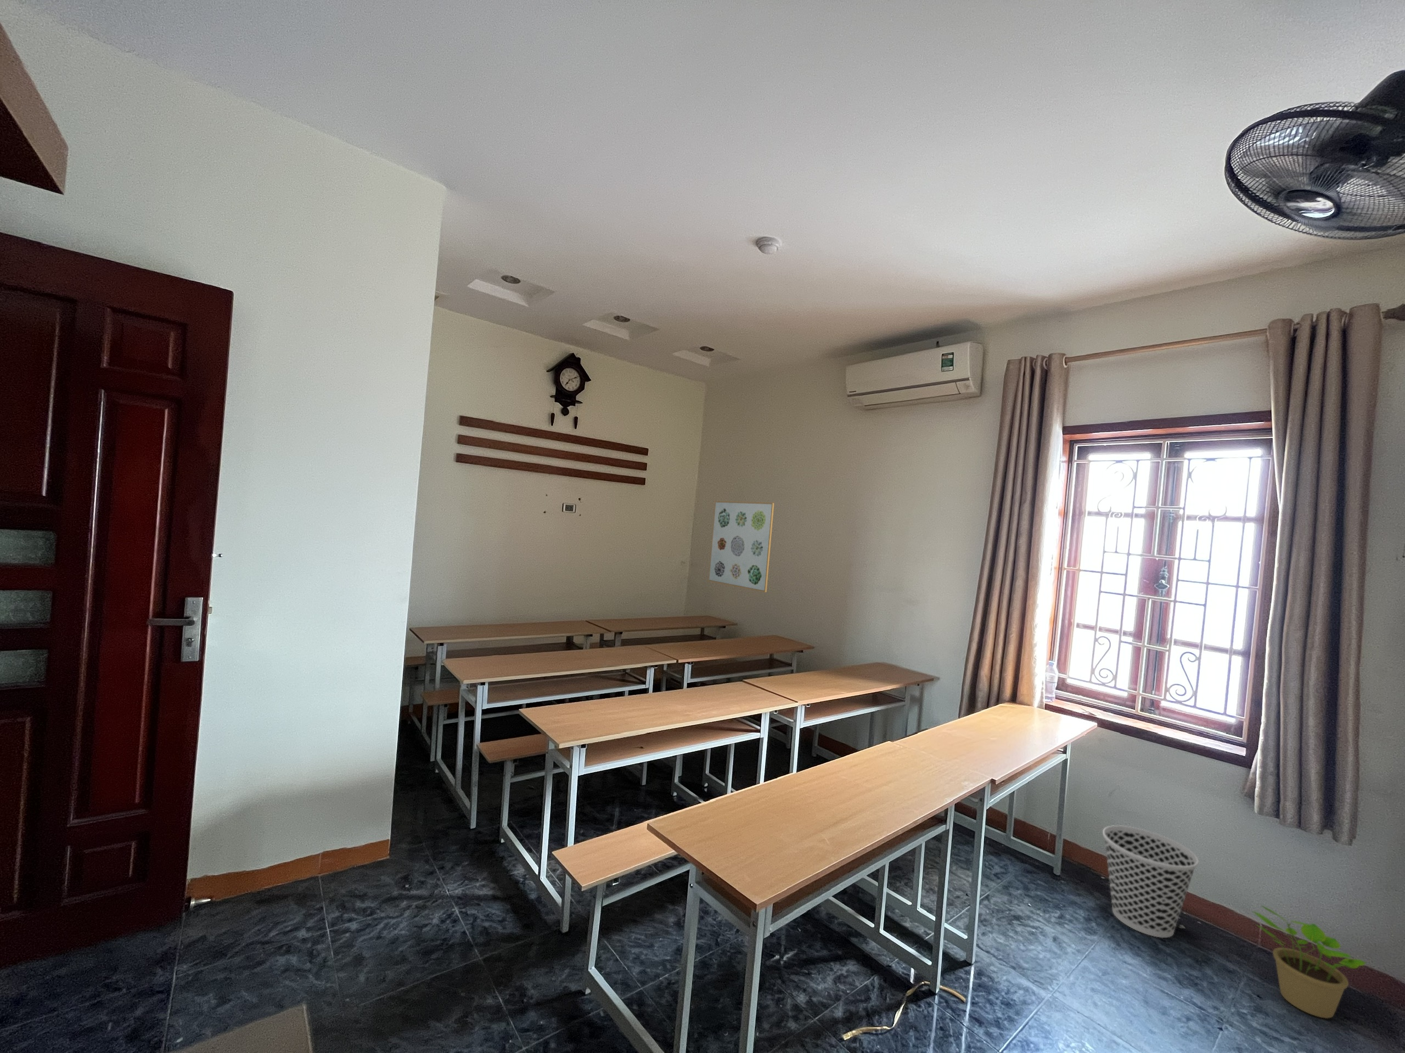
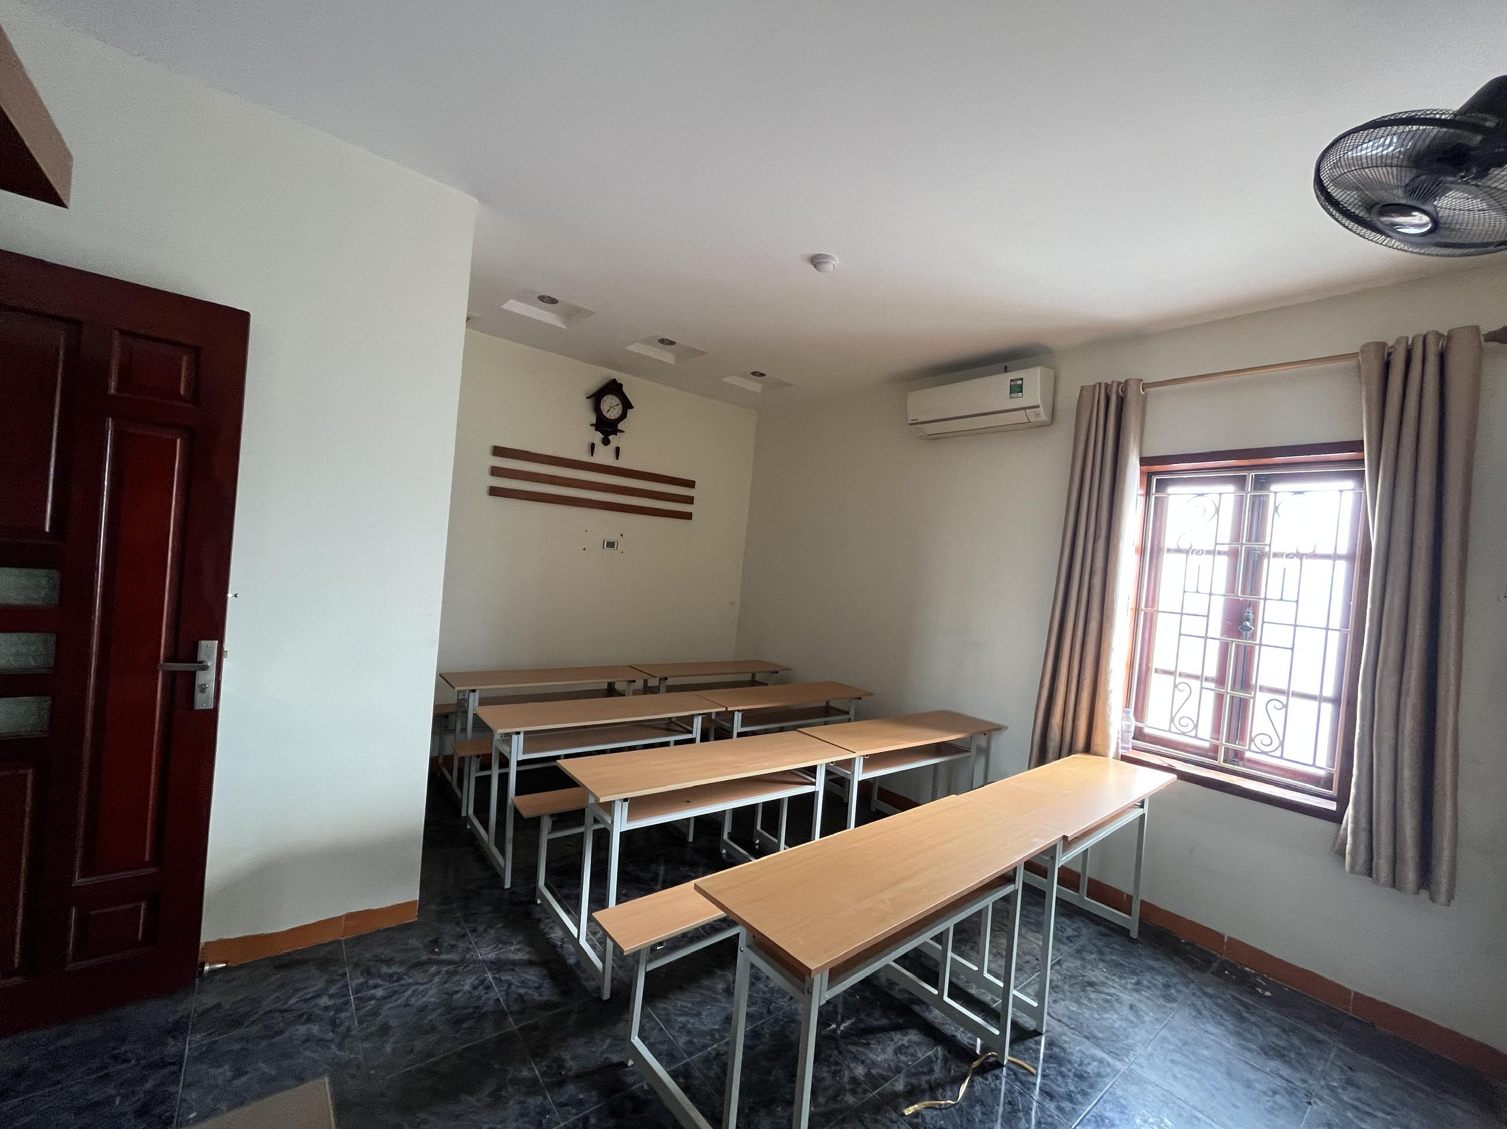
- wastebasket (1145, 883)
- wall art (739, 544)
- potted plant (1304, 956)
